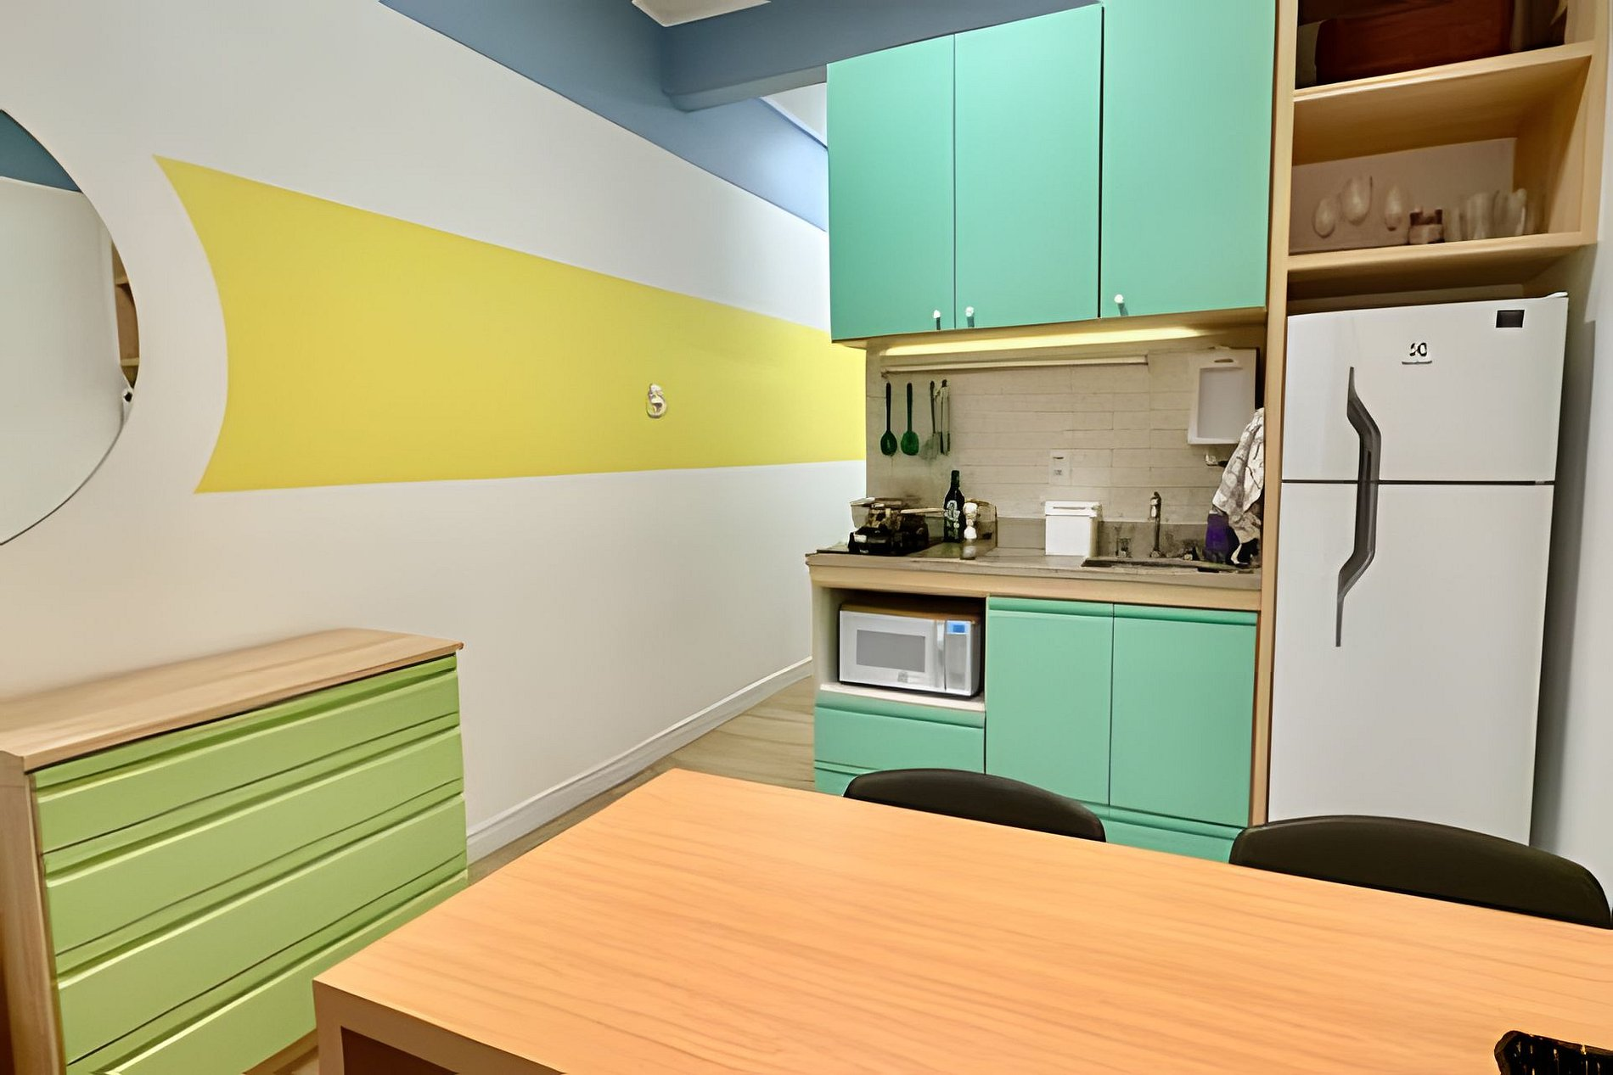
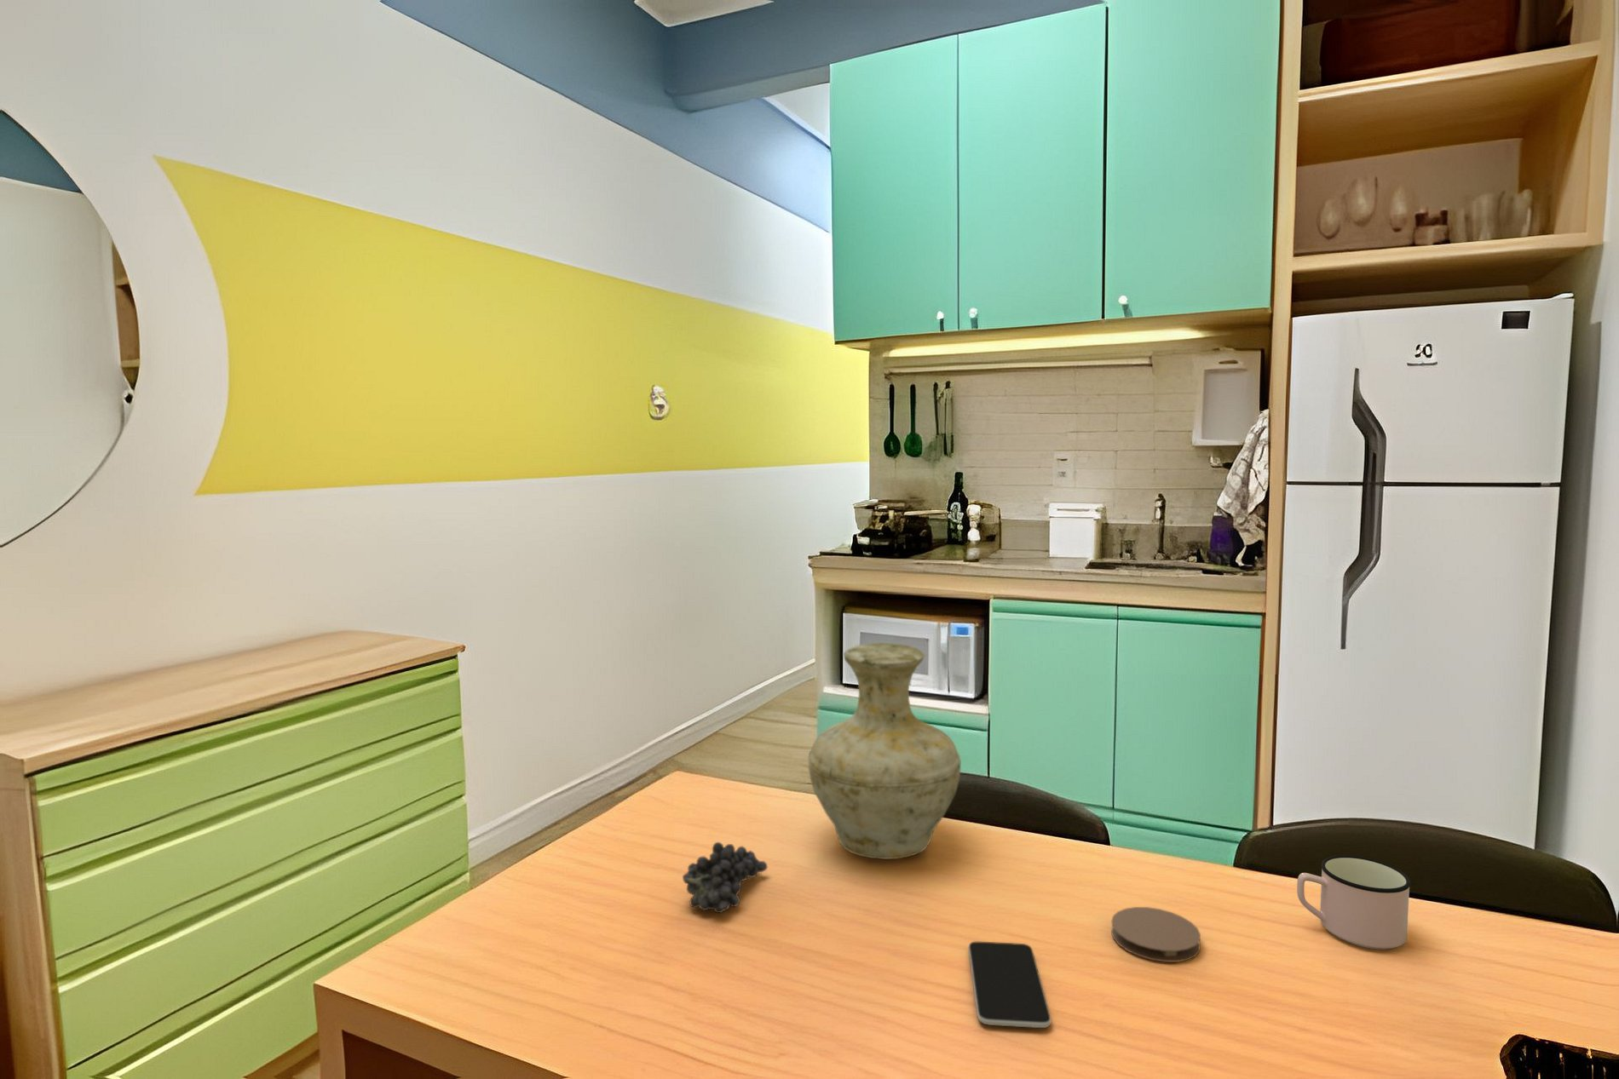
+ smartphone (1006, 981)
+ coaster (1154, 932)
+ mug (1350, 900)
+ vase (884, 747)
+ fruit (724, 865)
